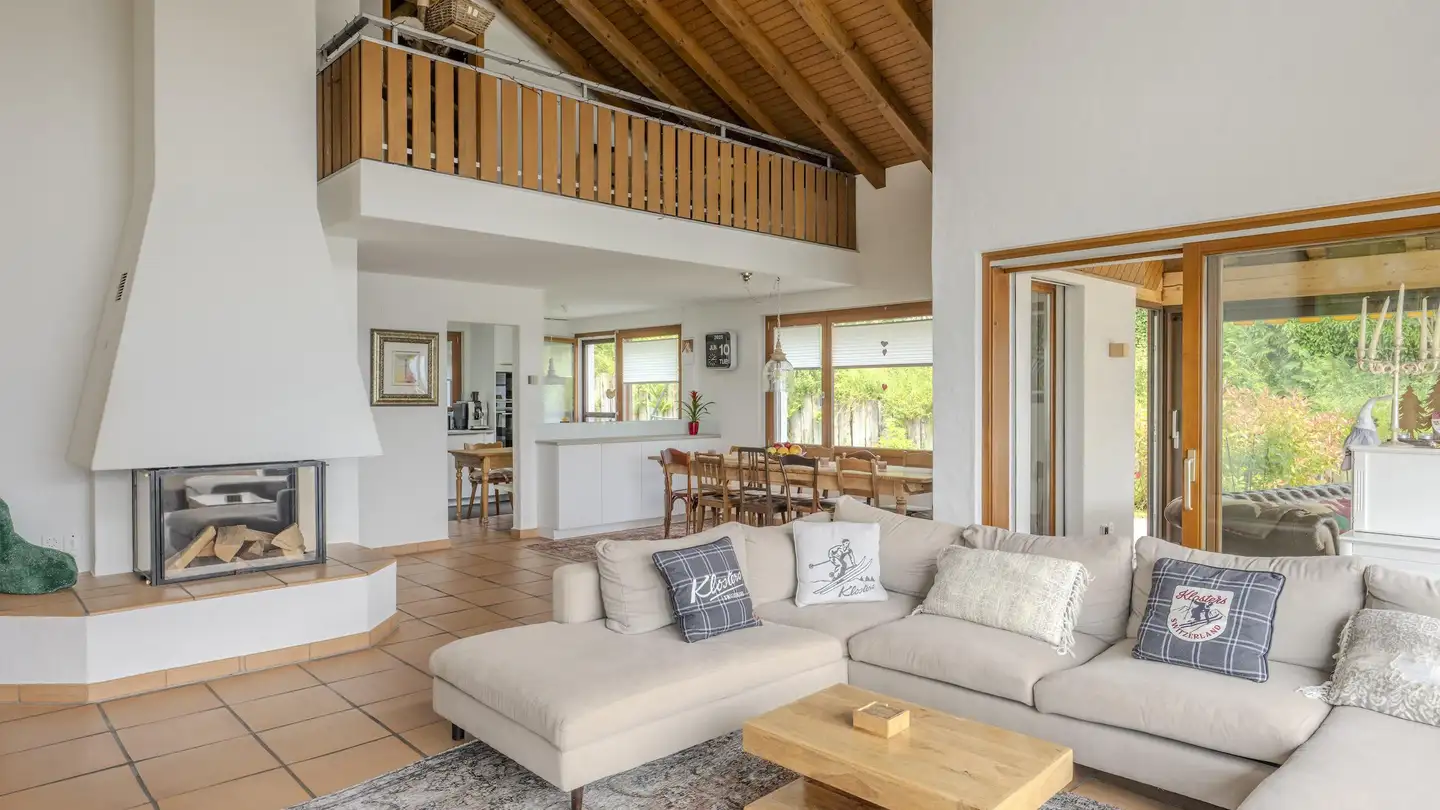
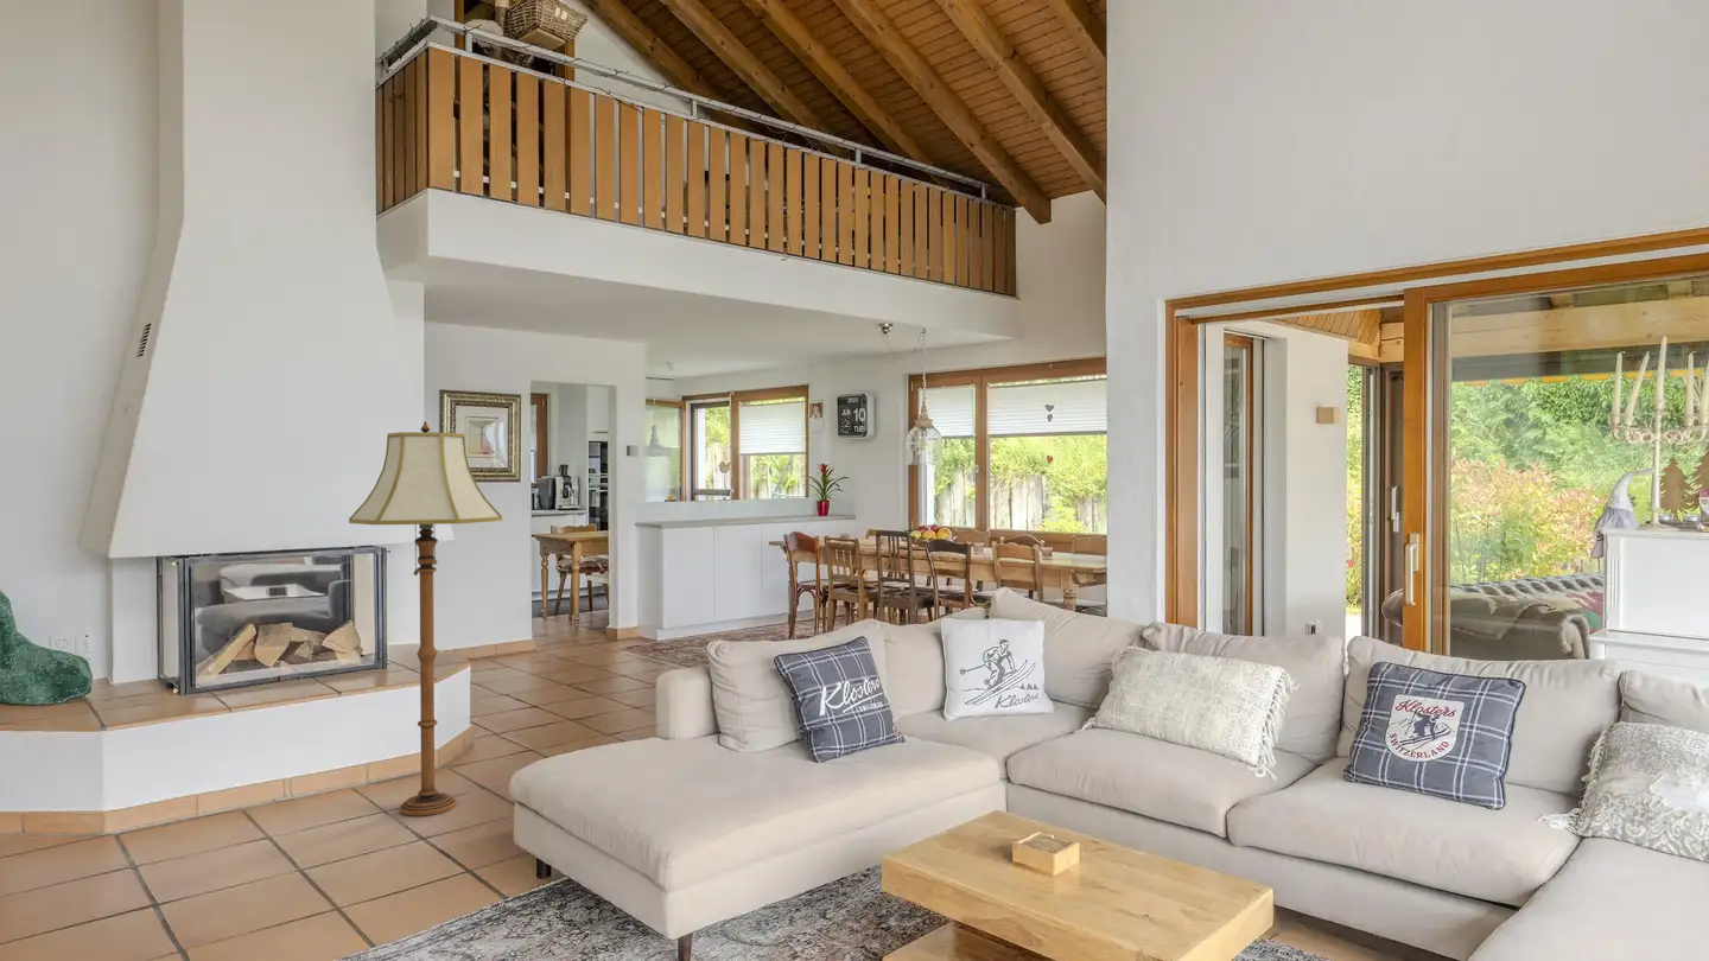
+ floor lamp (427, 613)
